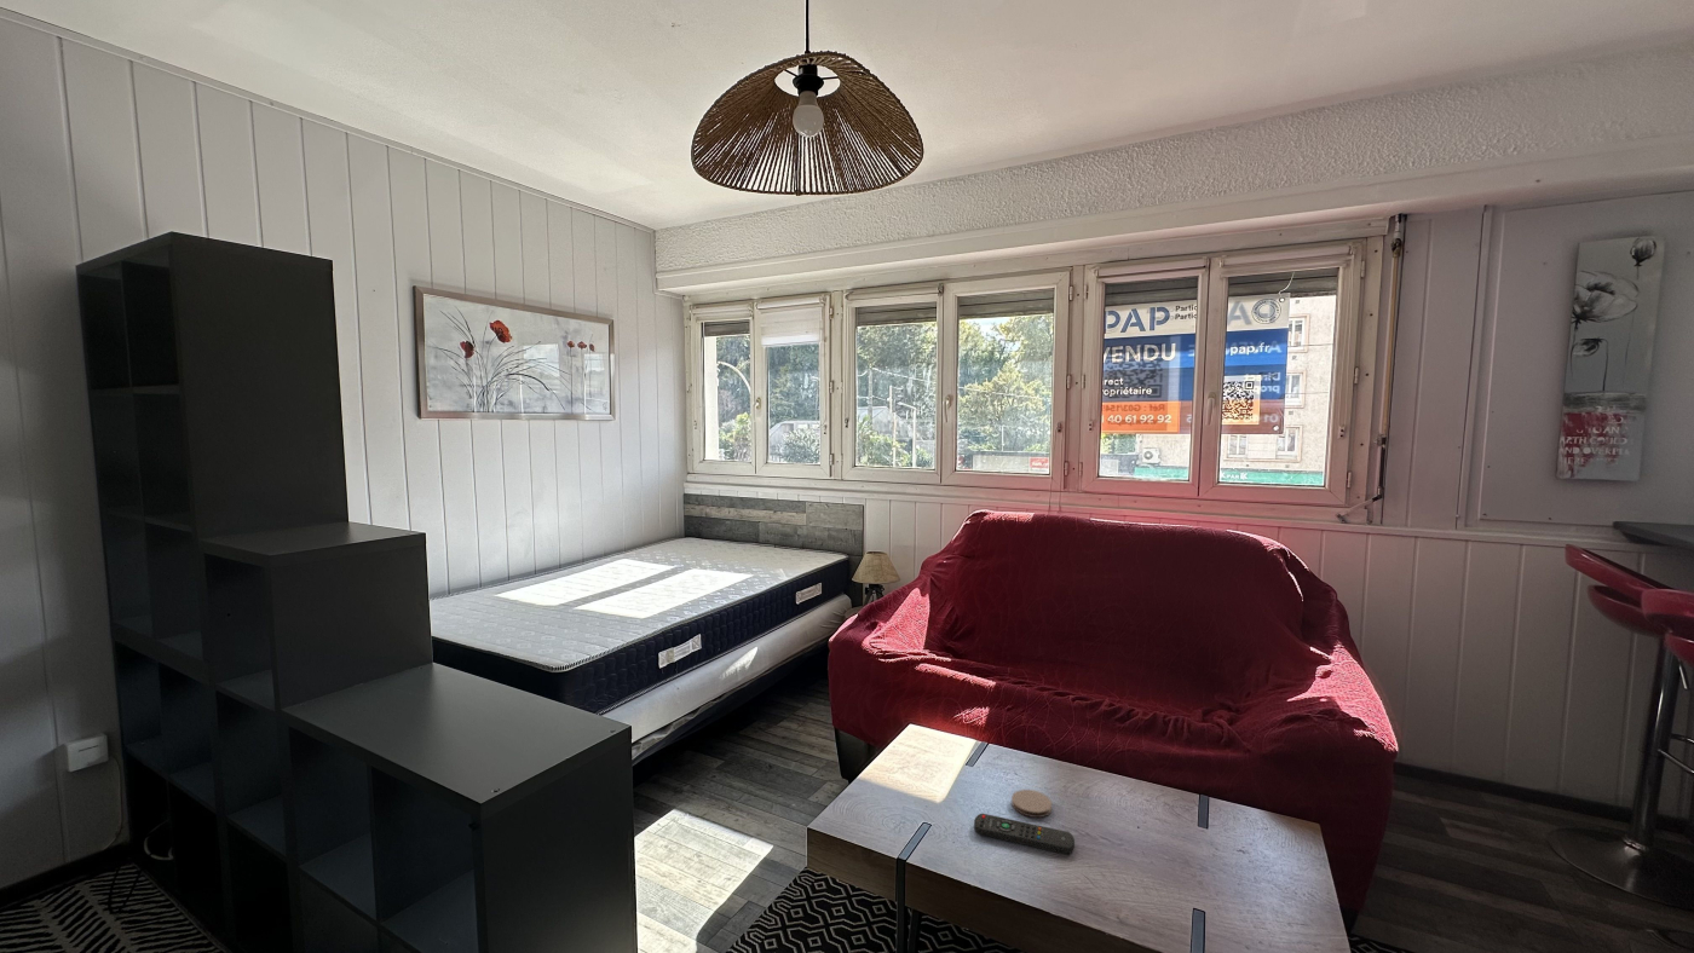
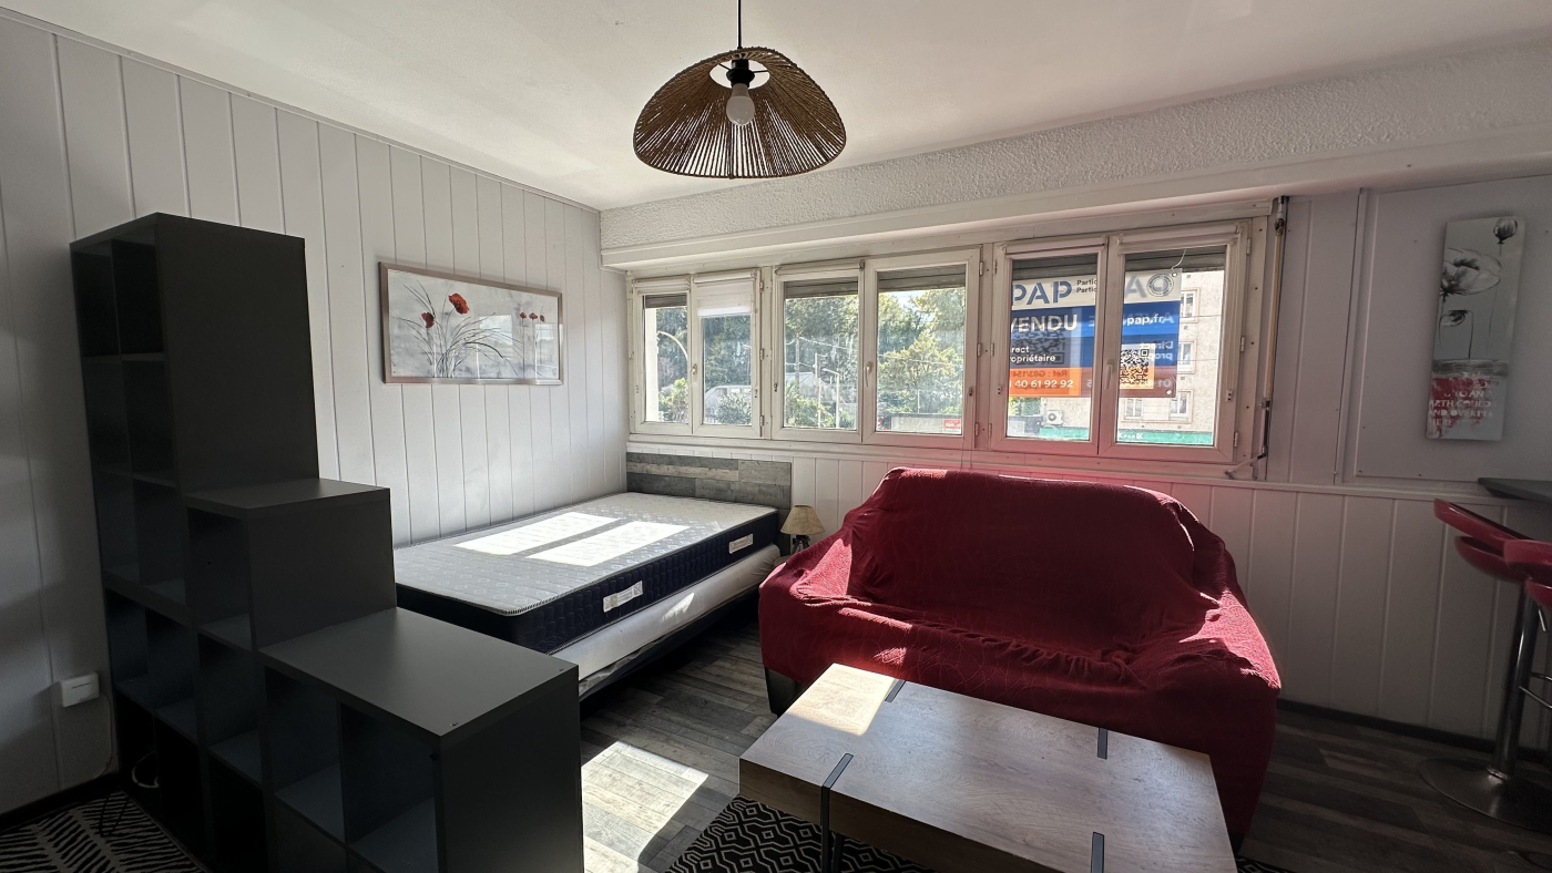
- remote control (1022, 832)
- coaster (1031, 803)
